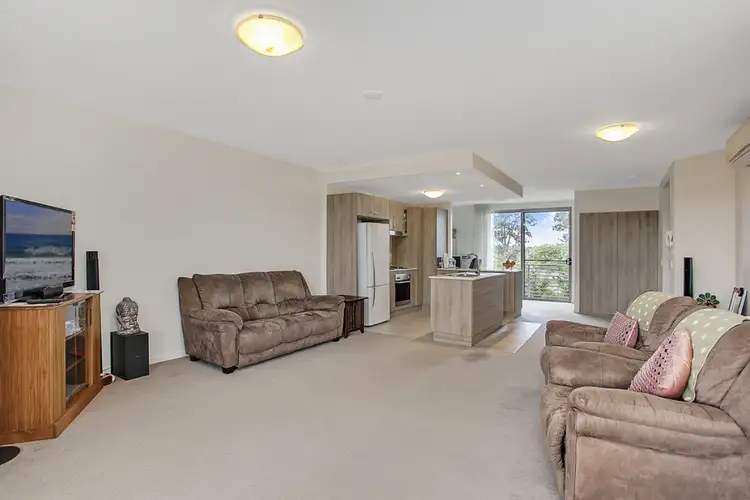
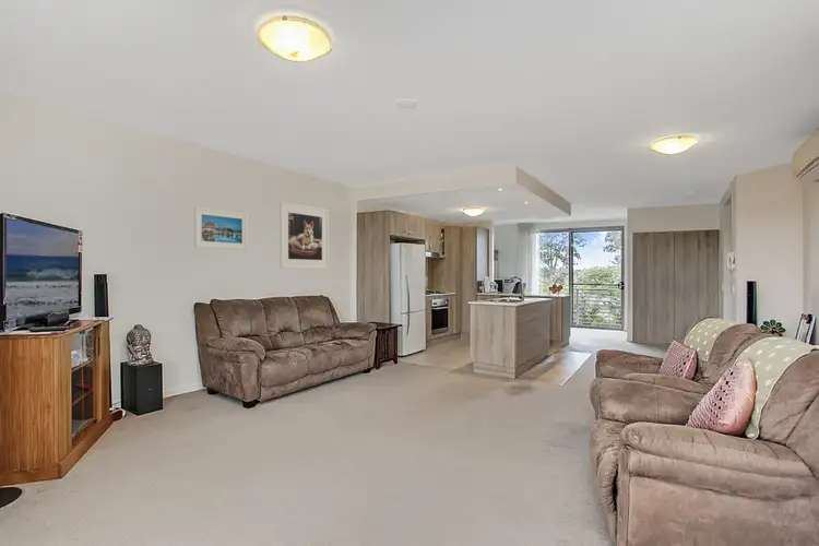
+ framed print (305, 237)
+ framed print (222, 229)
